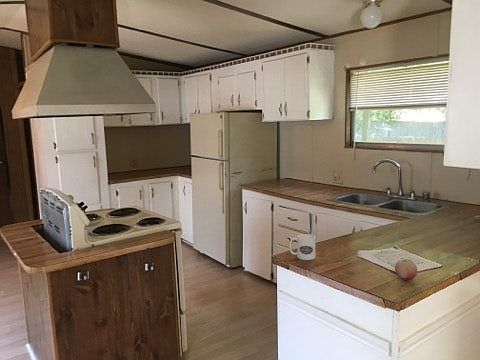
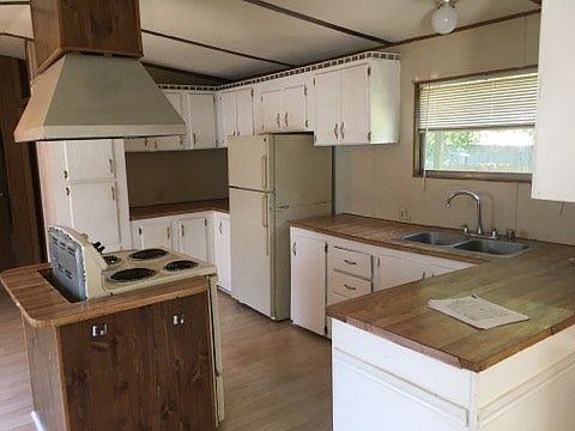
- mug (302, 246)
- fruit (405, 269)
